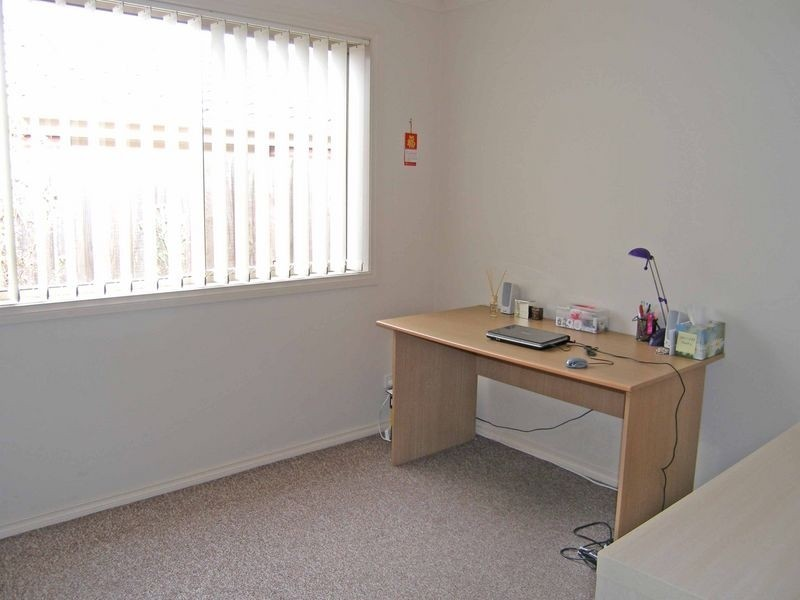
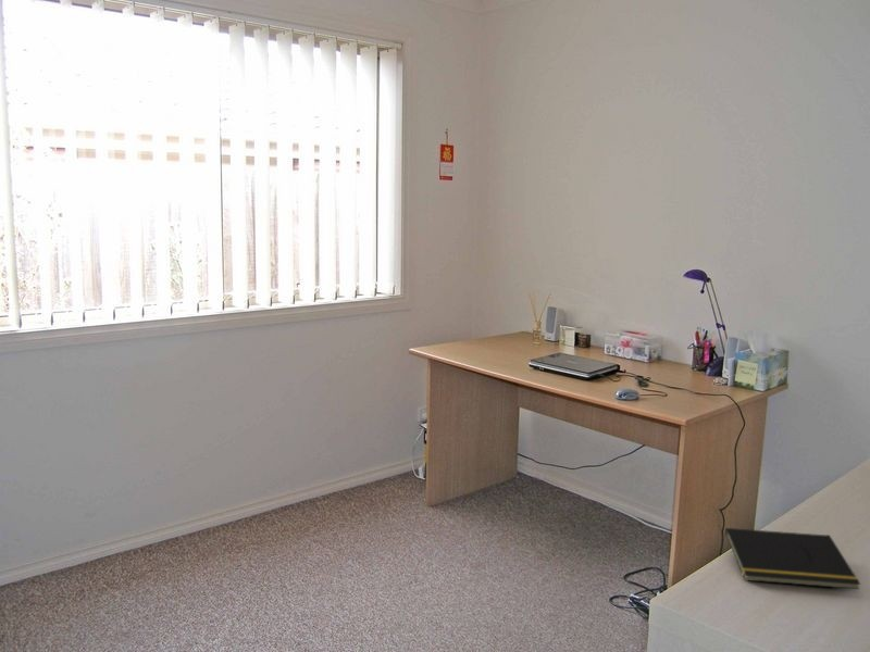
+ notepad (788, 556)
